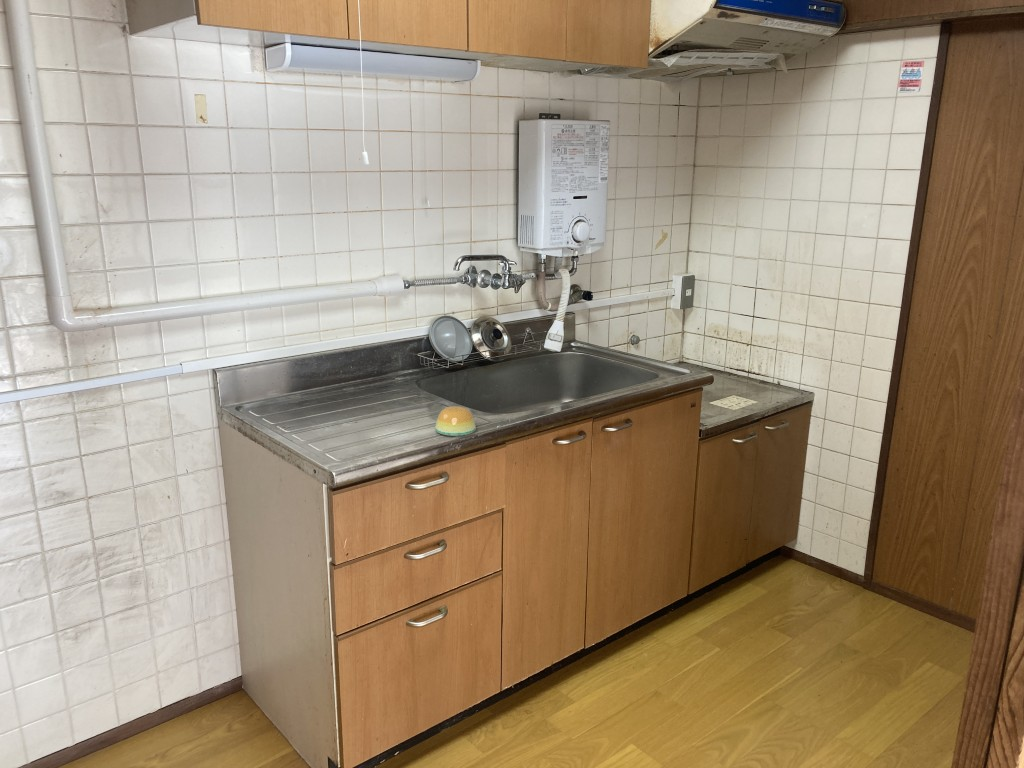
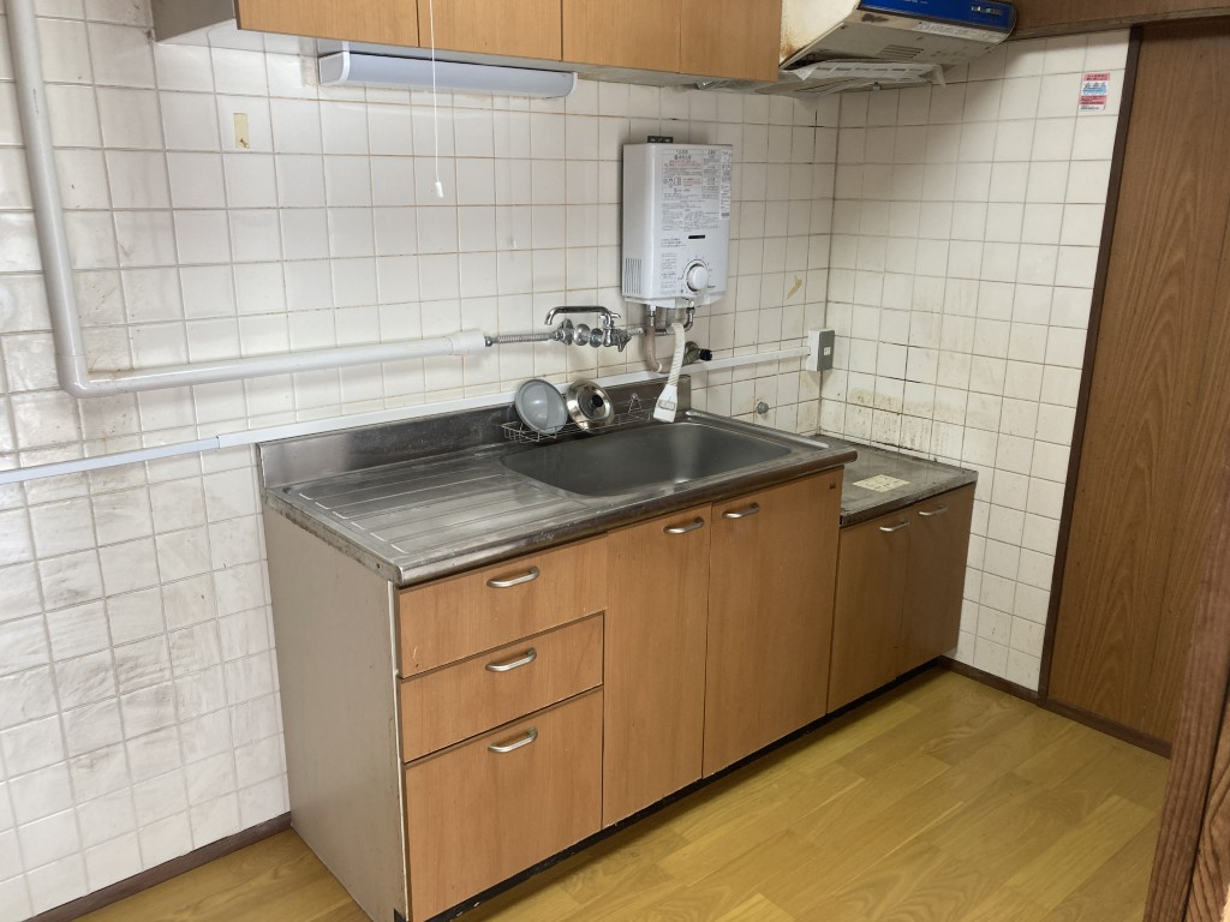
- sponge (455, 419)
